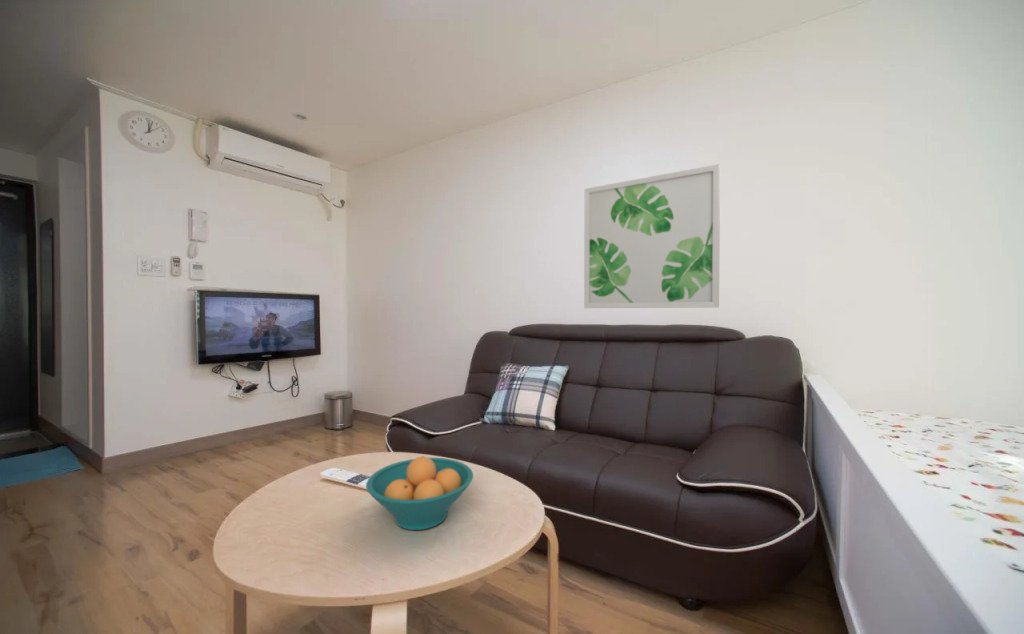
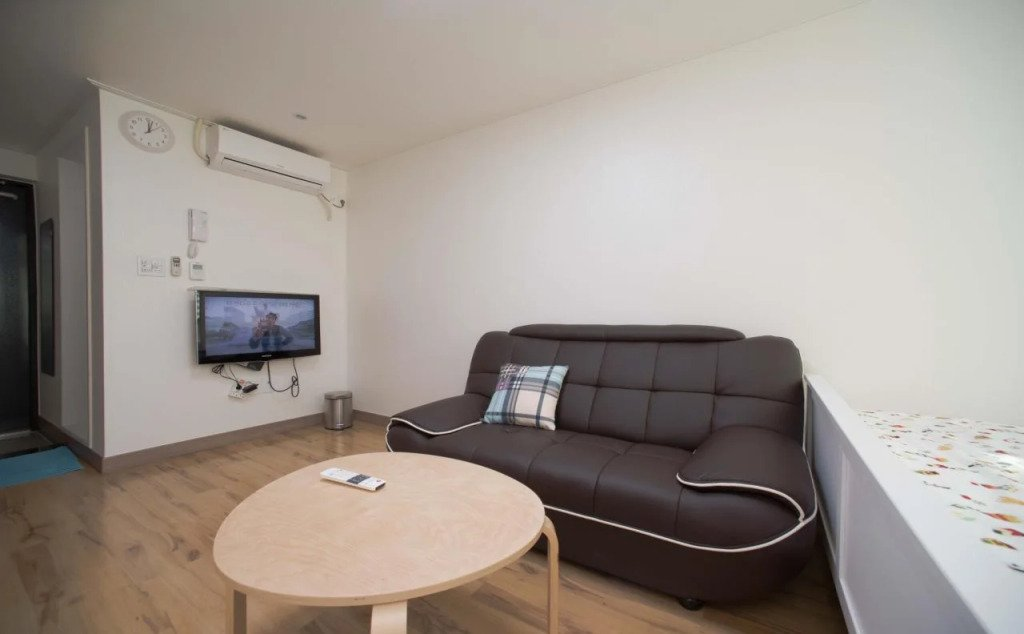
- fruit bowl (421, 487)
- wall art (646, 243)
